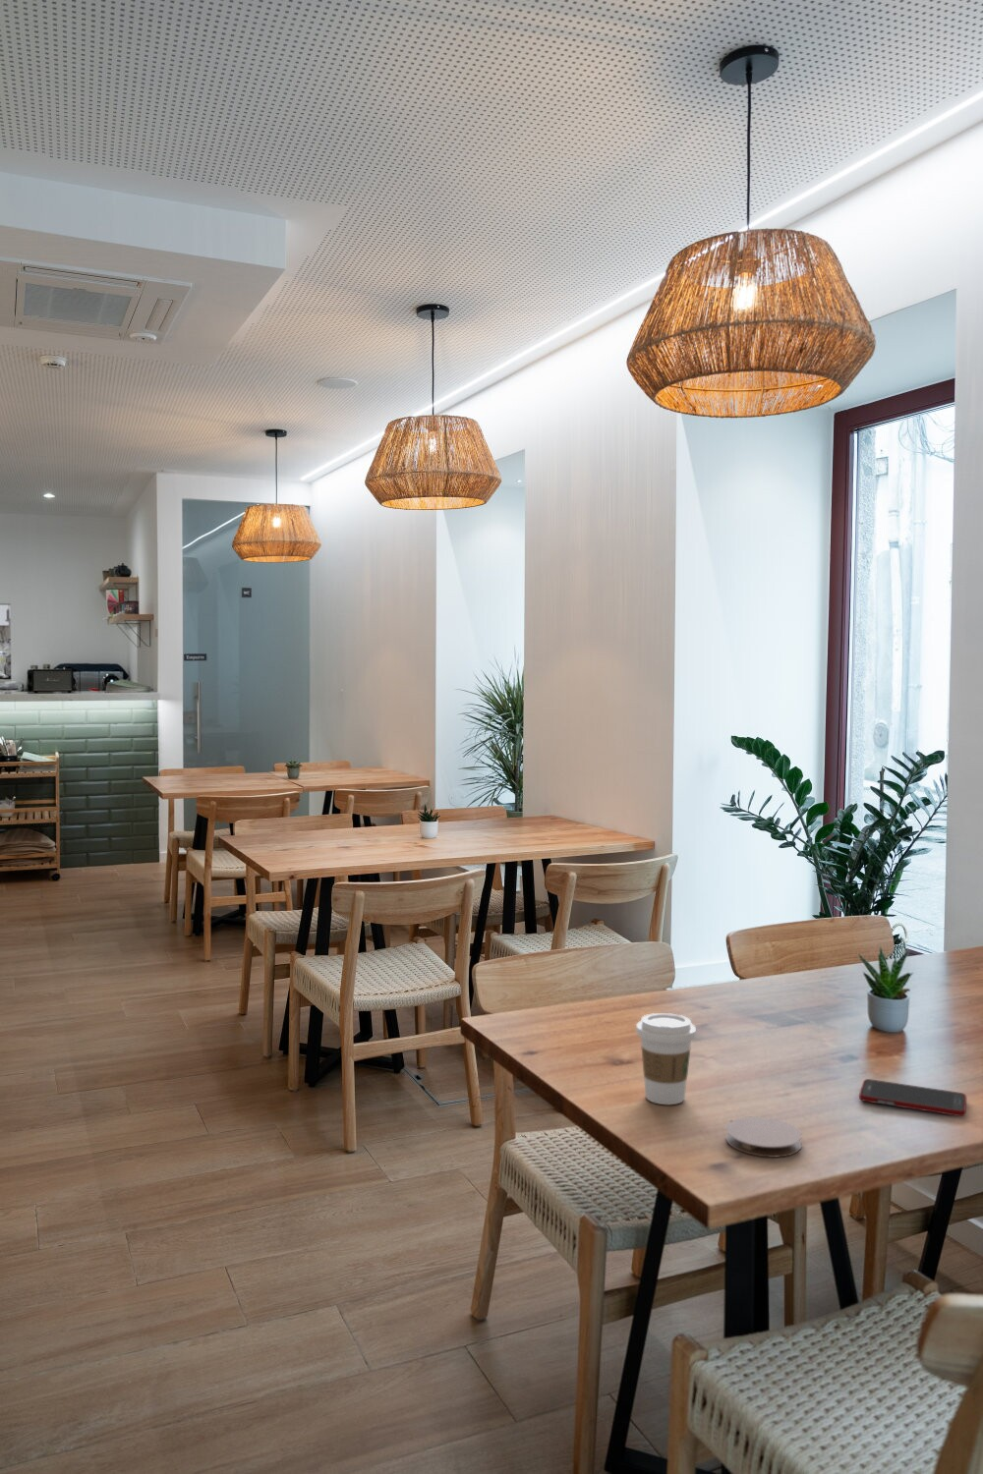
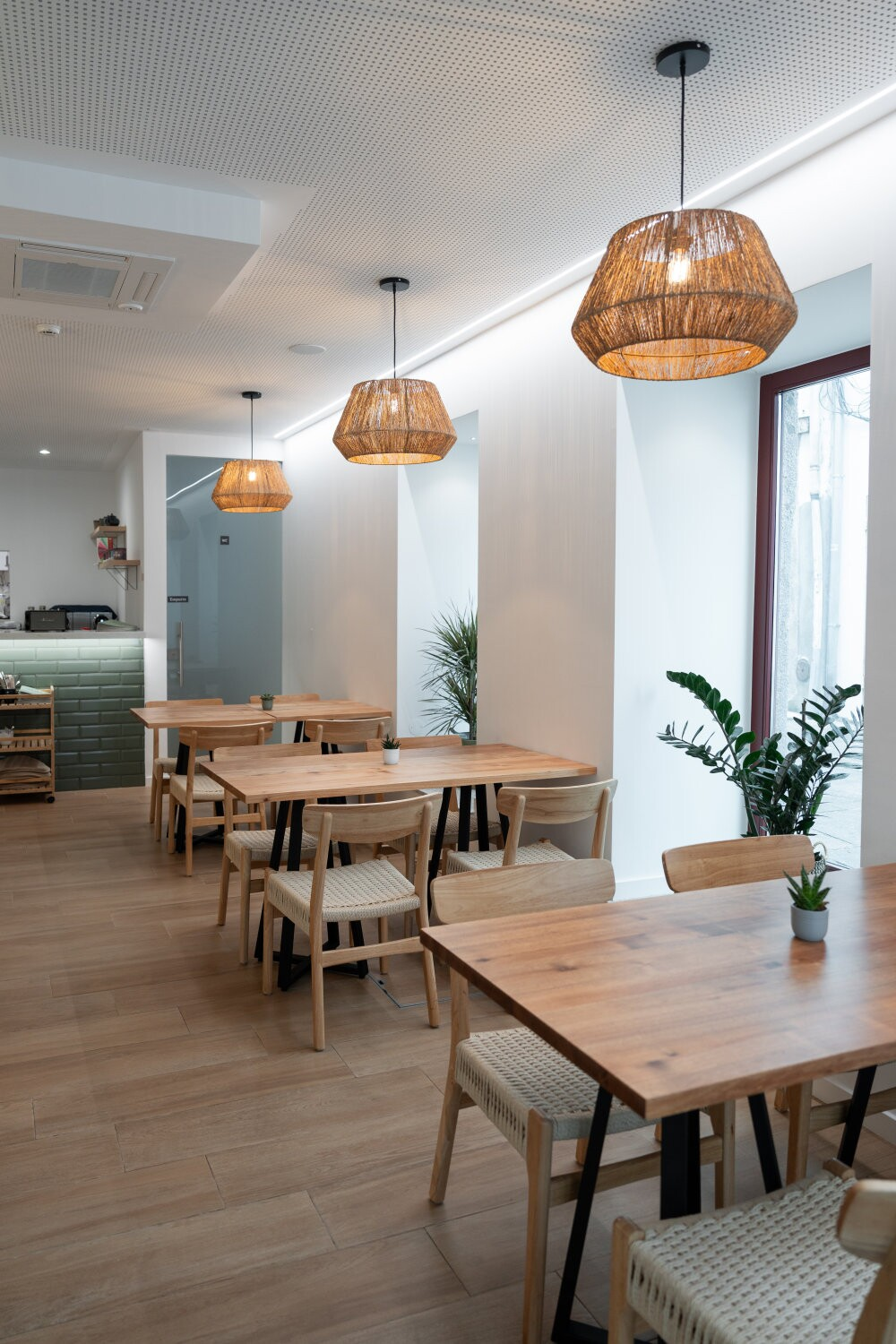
- coaster (762, 1136)
- cell phone (912, 1097)
- coffee cup (666, 1057)
